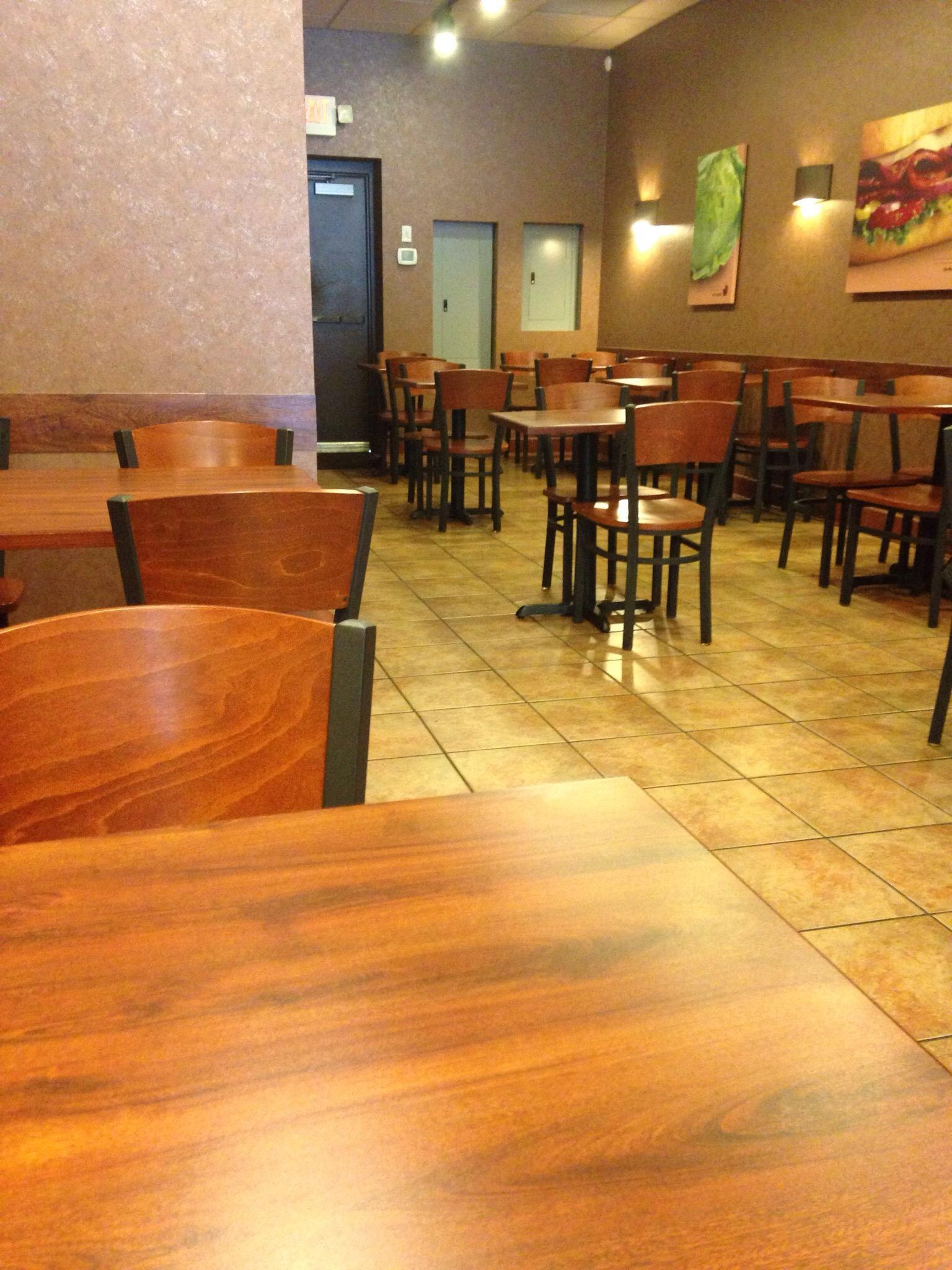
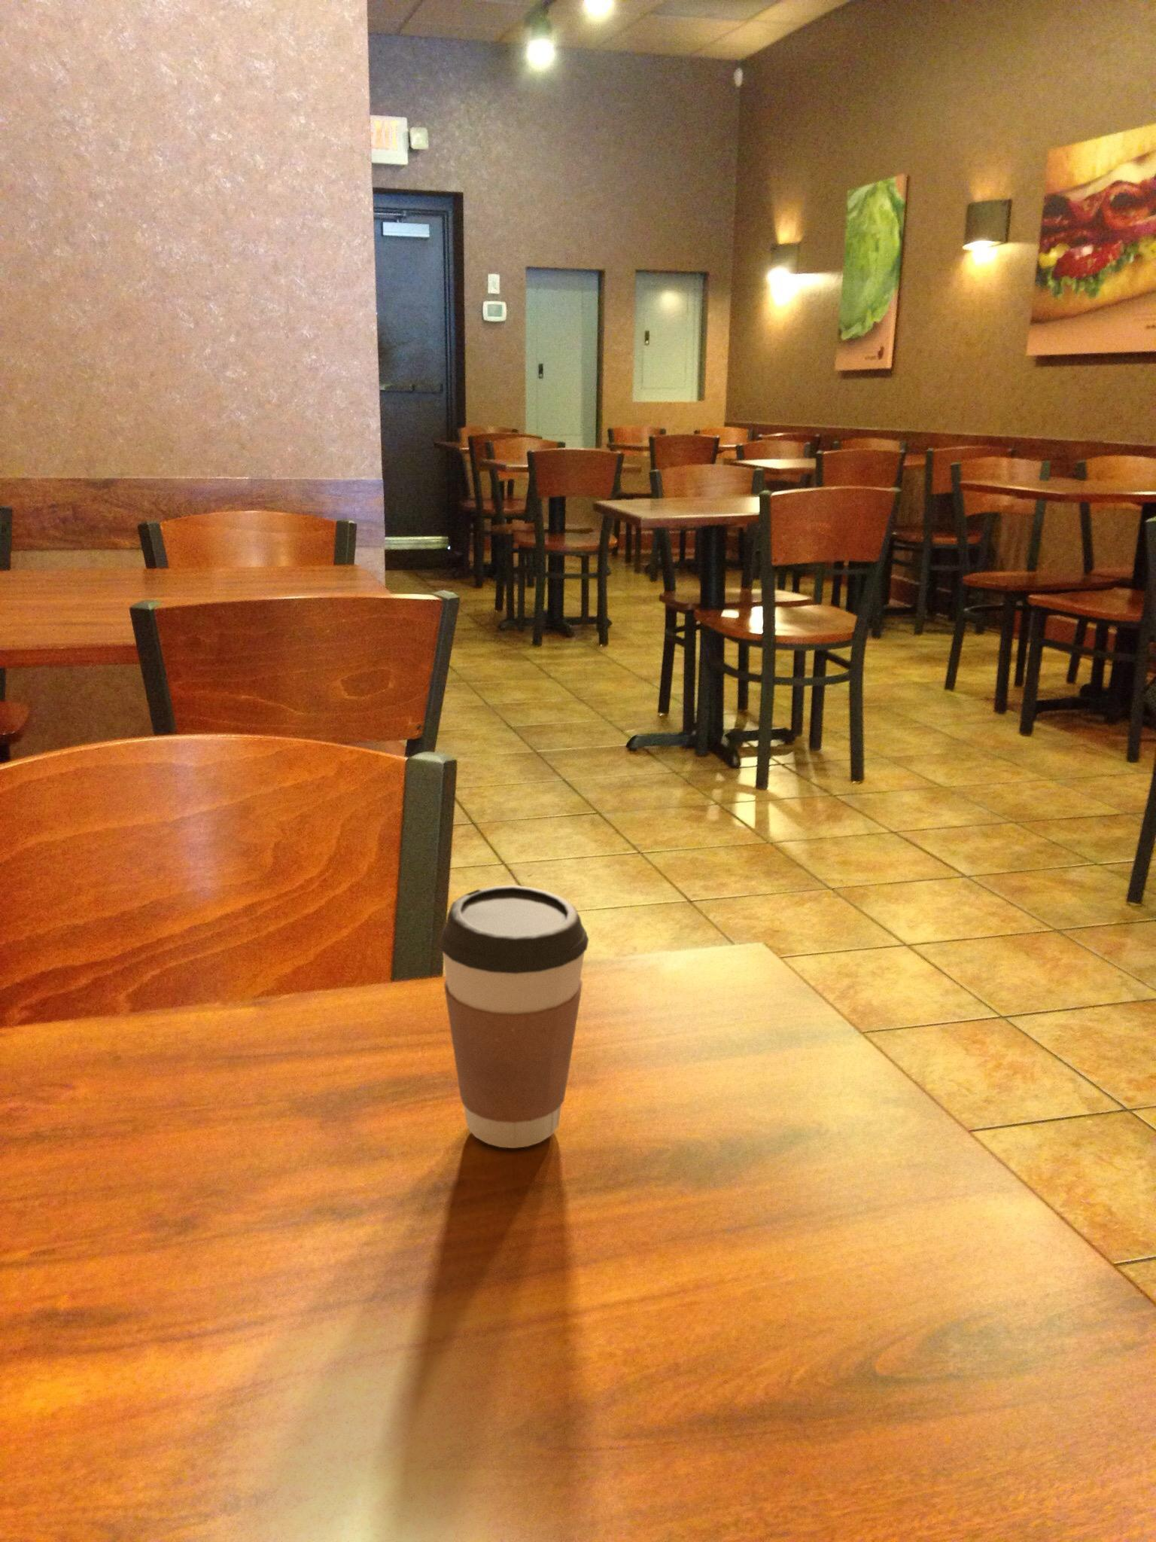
+ coffee cup (514, 1020)
